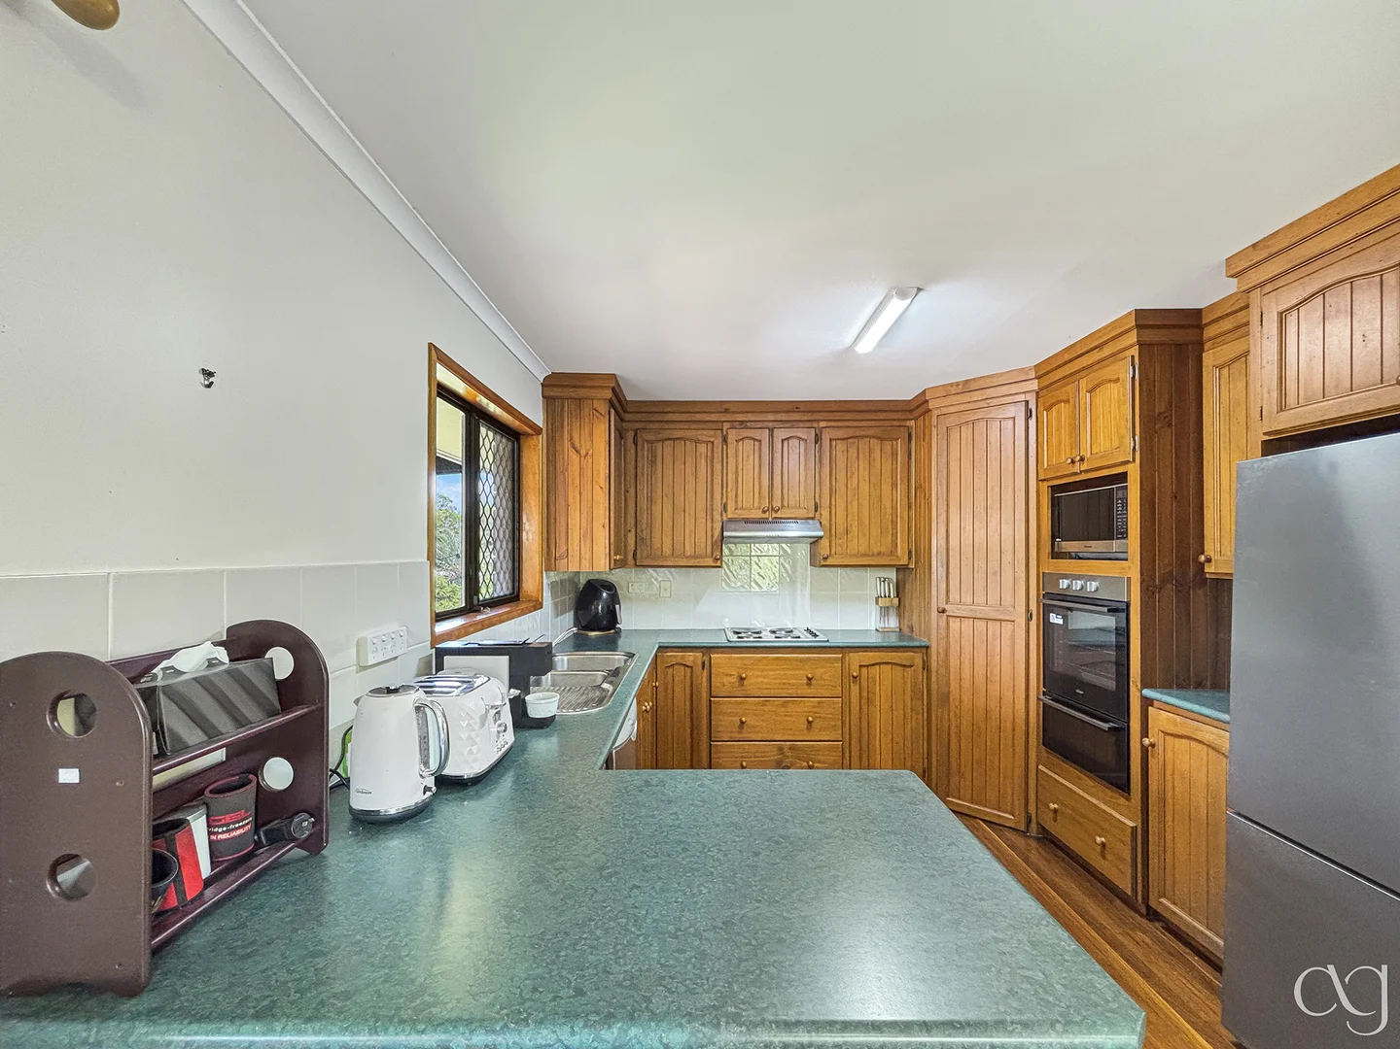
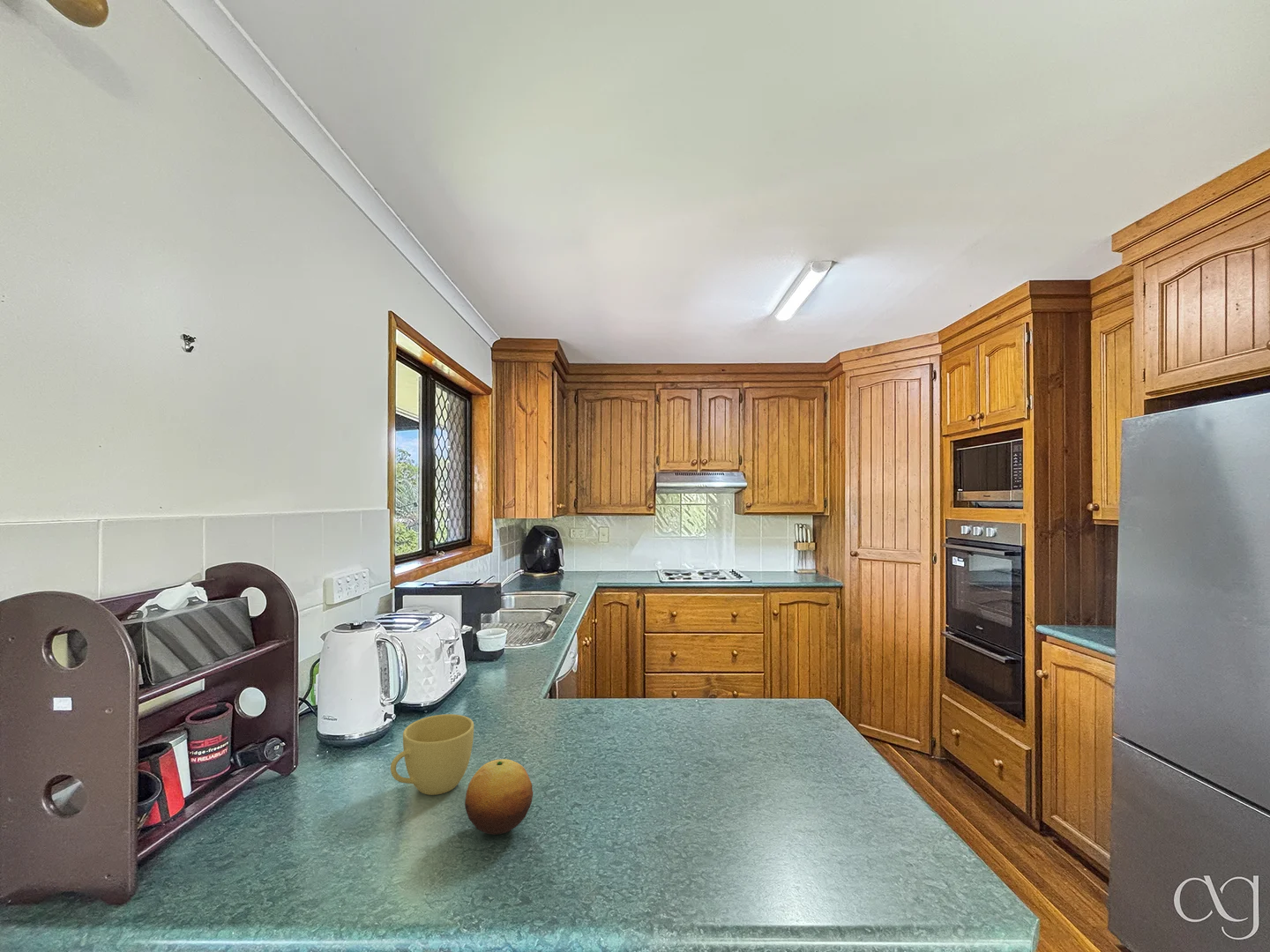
+ cup (430, 759)
+ fruit (498, 795)
